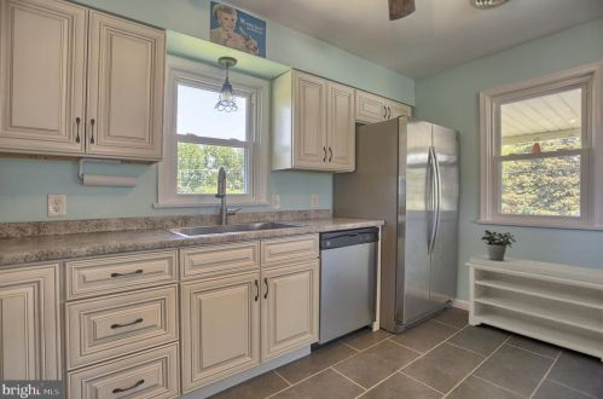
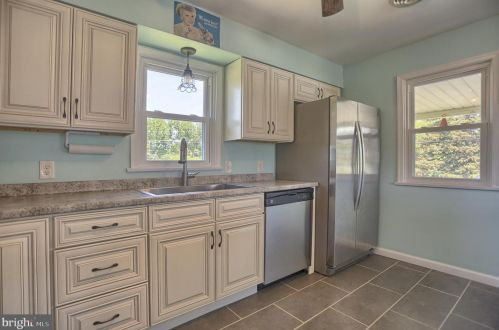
- potted plant (497, 244)
- bench (539, 301)
